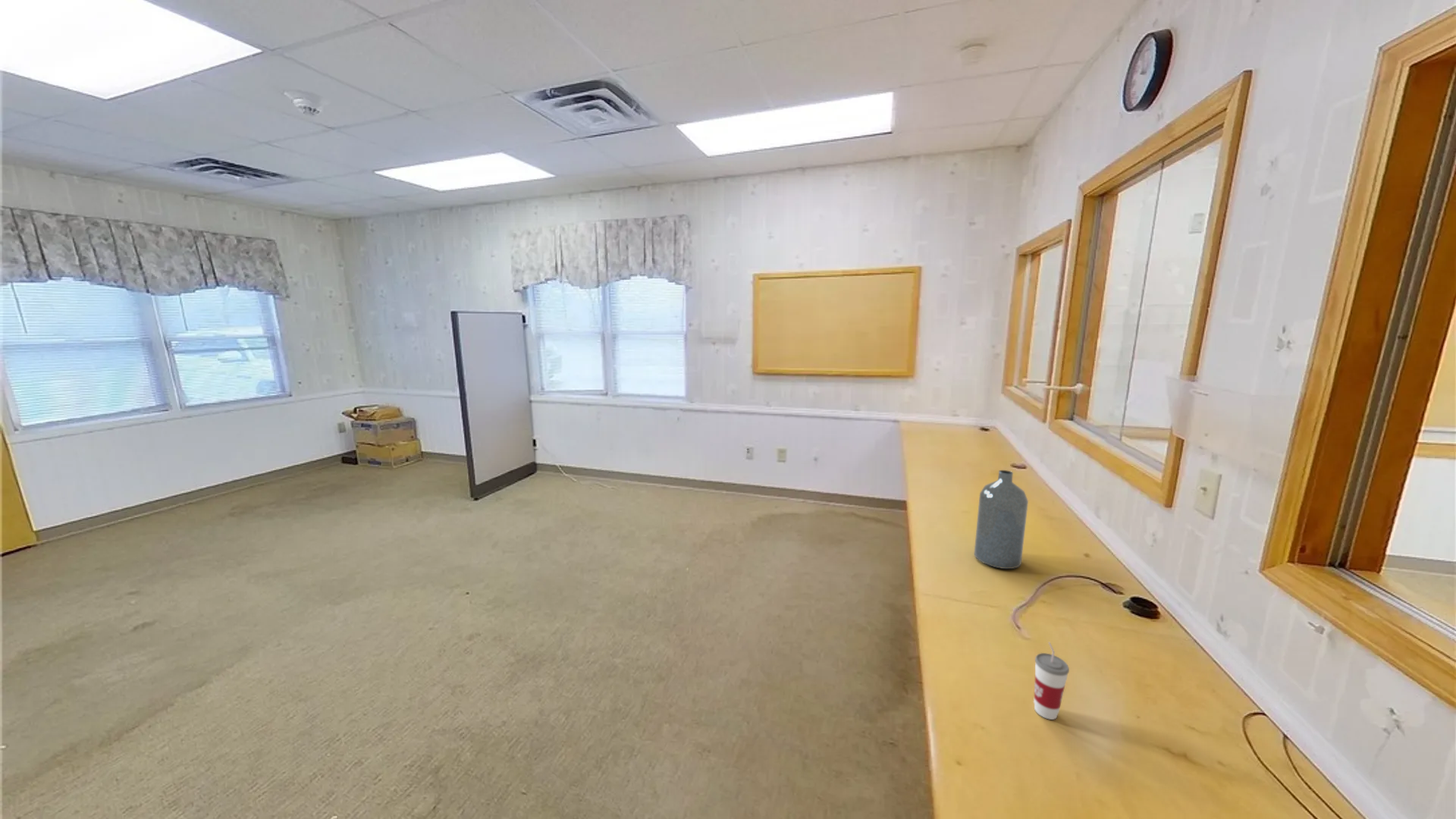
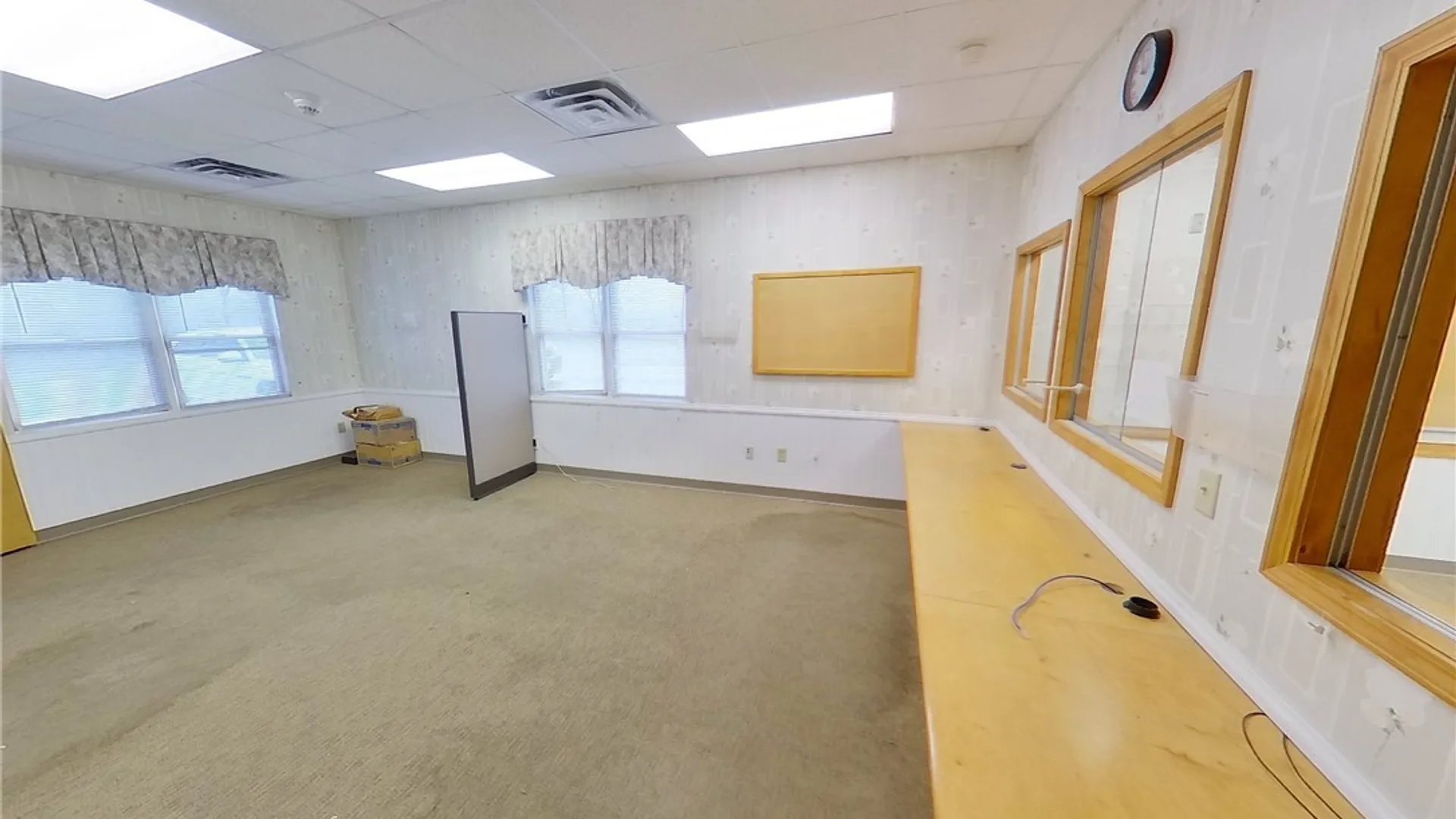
- bottle (1001, 516)
- cup (1050, 678)
